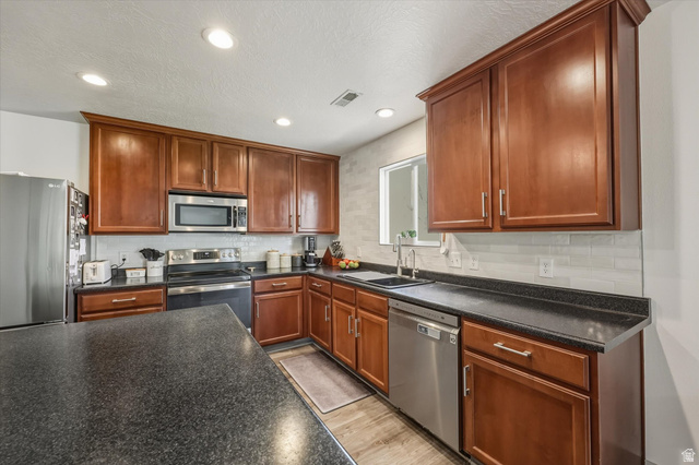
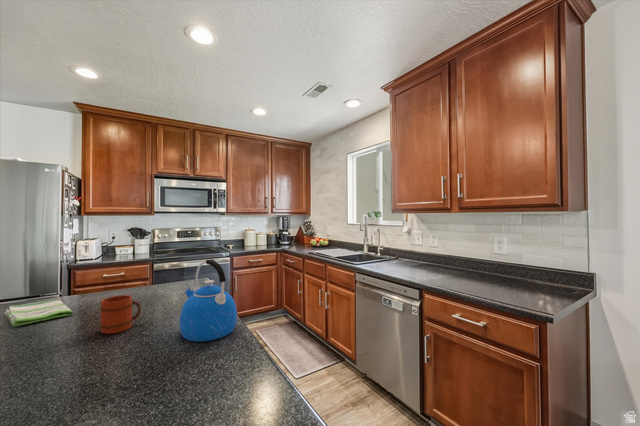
+ dish towel (39, 310)
+ kettle (205, 294)
+ mug (121, 312)
